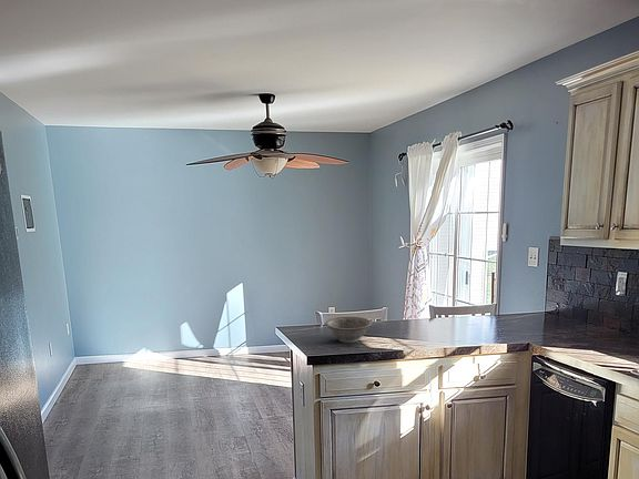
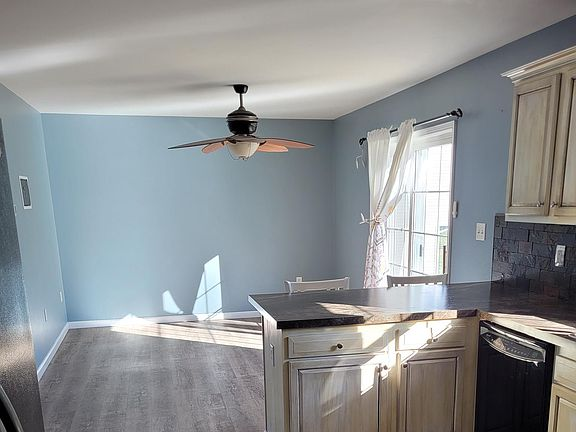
- decorative bowl (348, 330)
